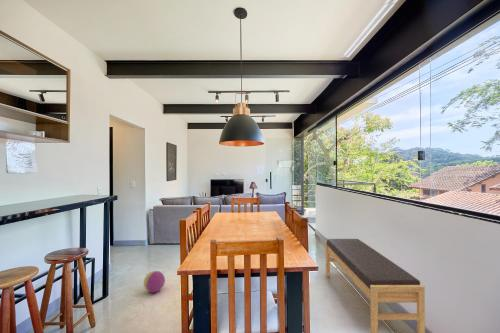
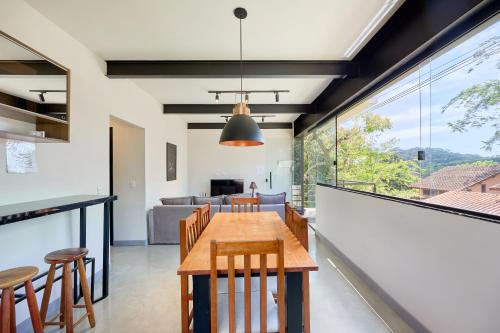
- bench (363, 278)
- ball (154, 281)
